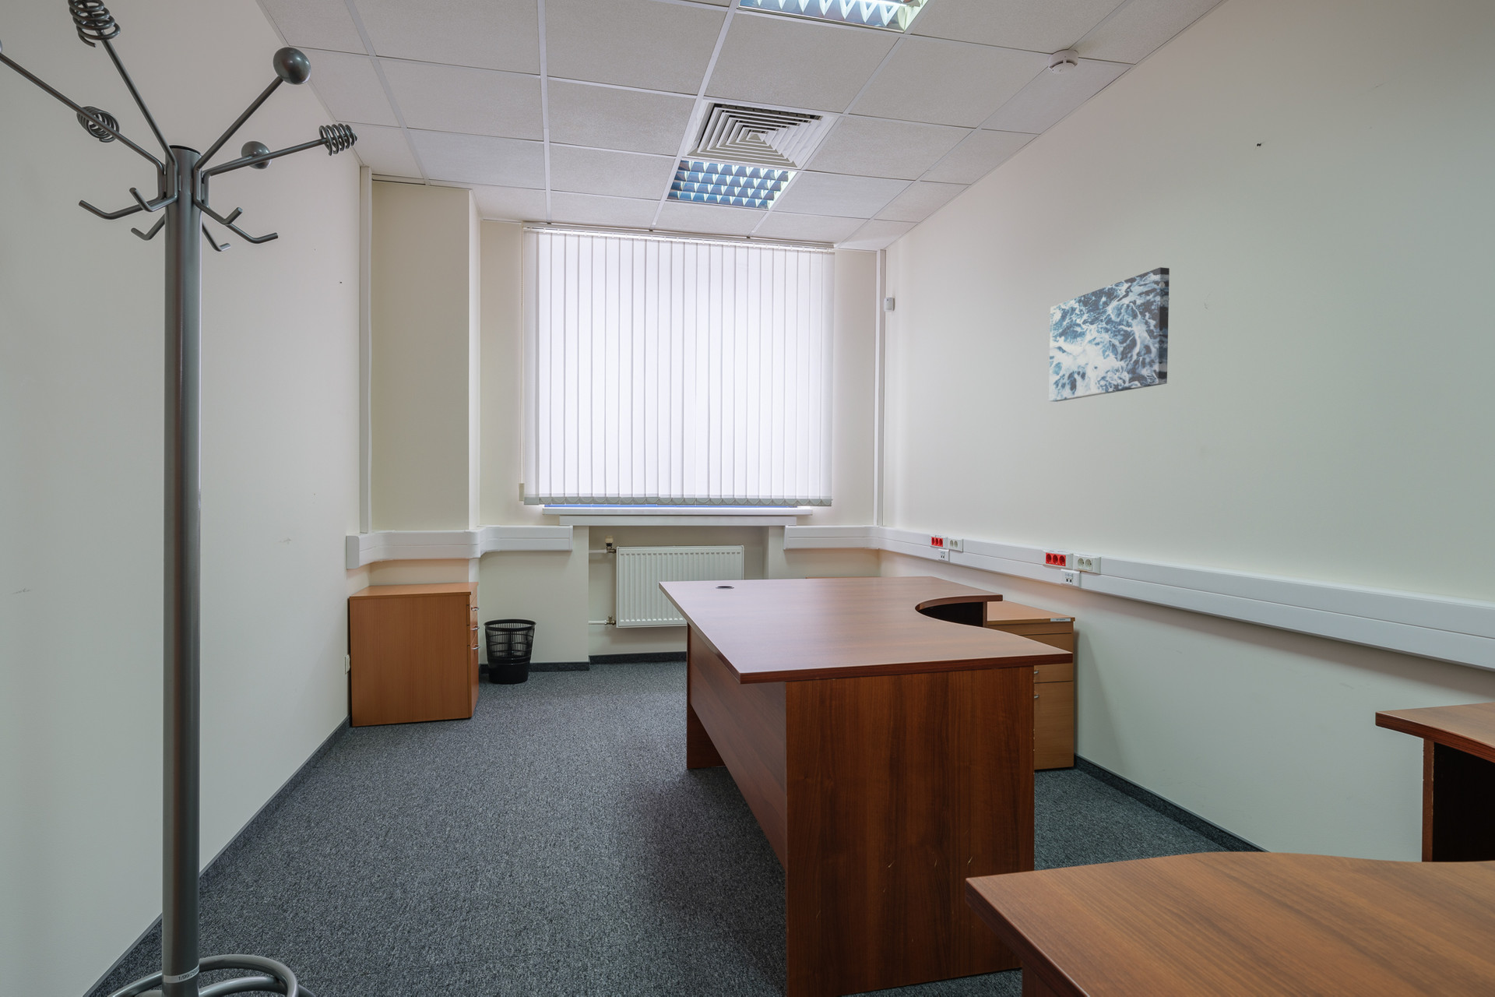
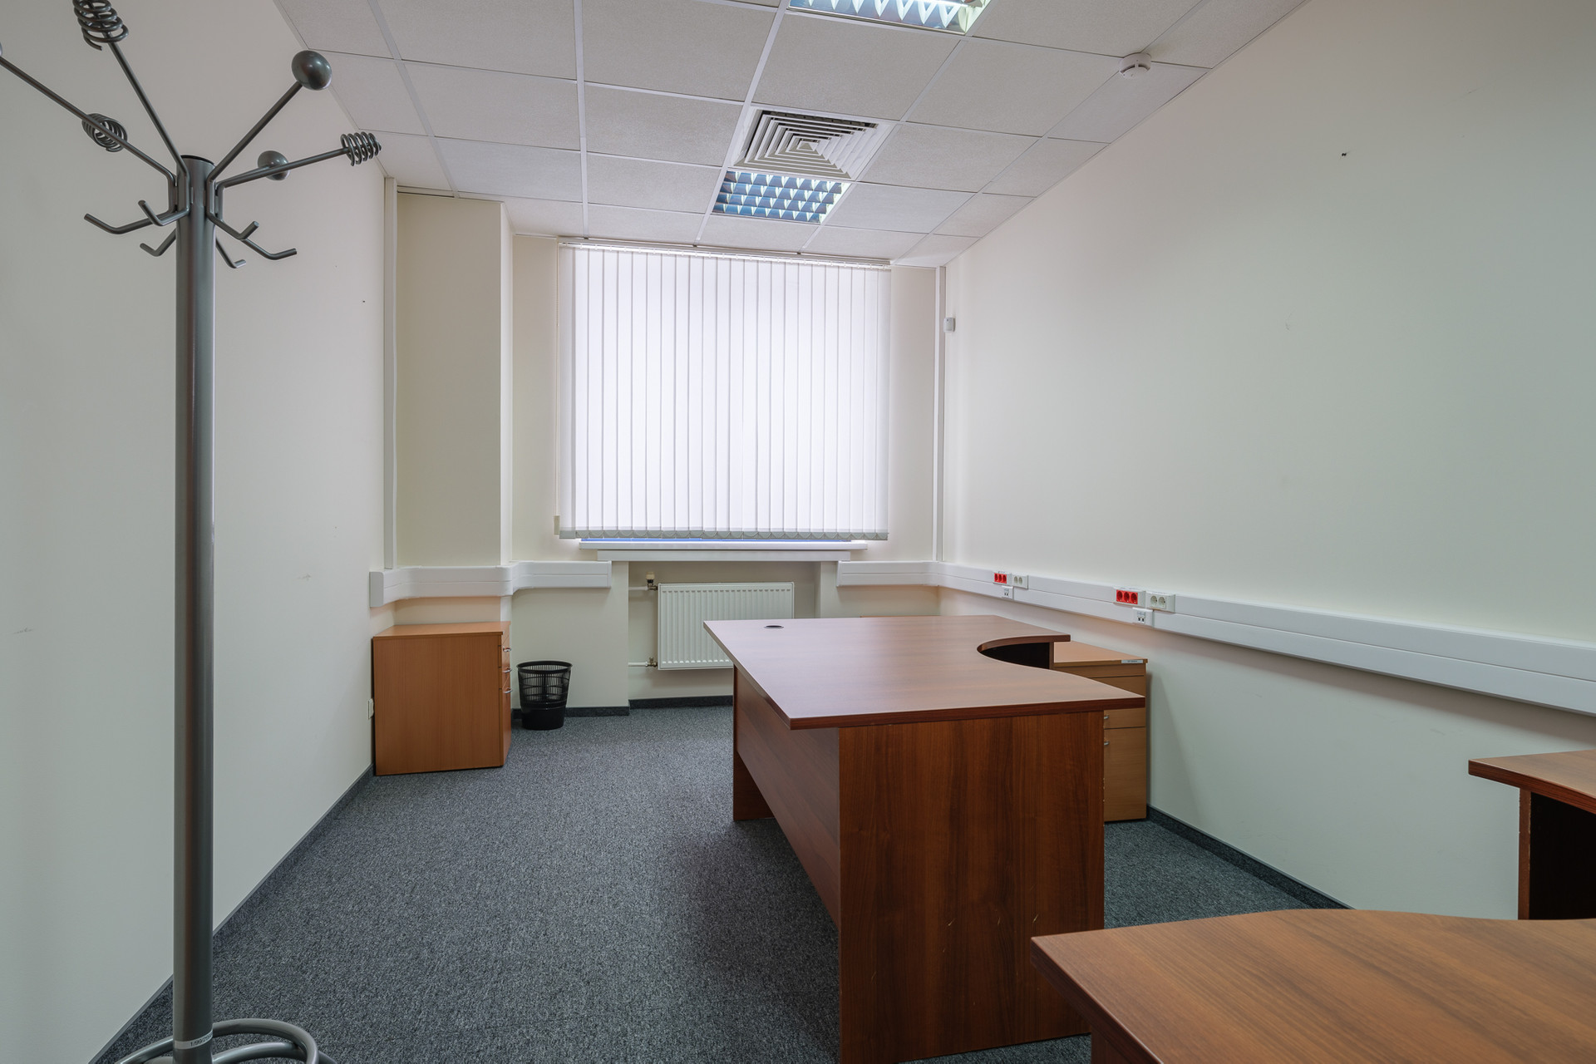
- wall art (1103, 342)
